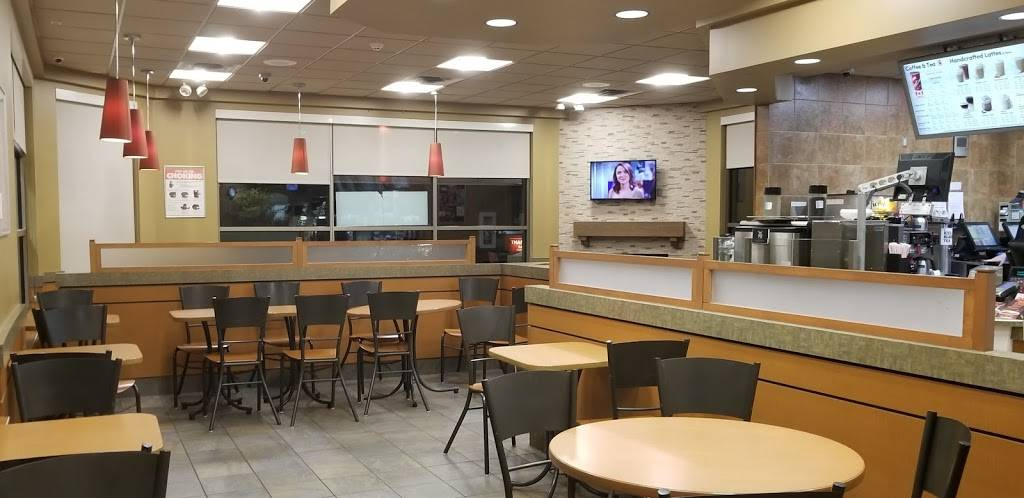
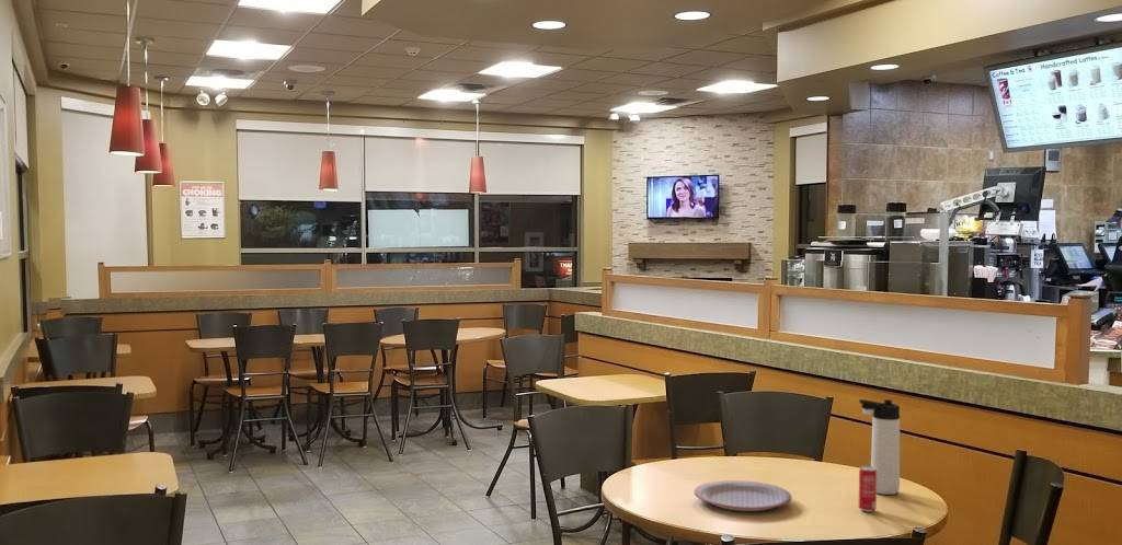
+ plate (742, 497)
+ thermos bottle (879, 445)
+ beverage can (867, 488)
